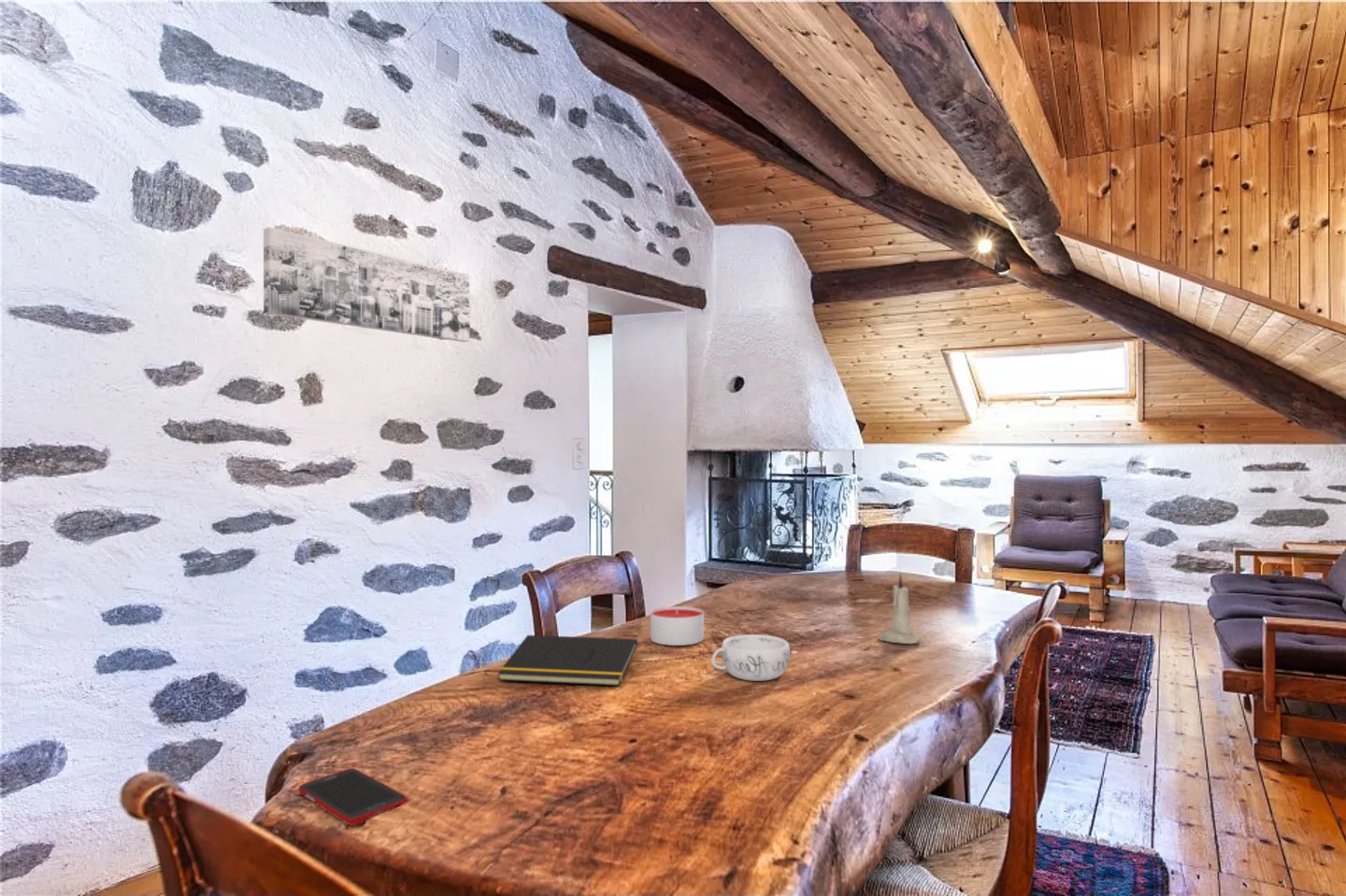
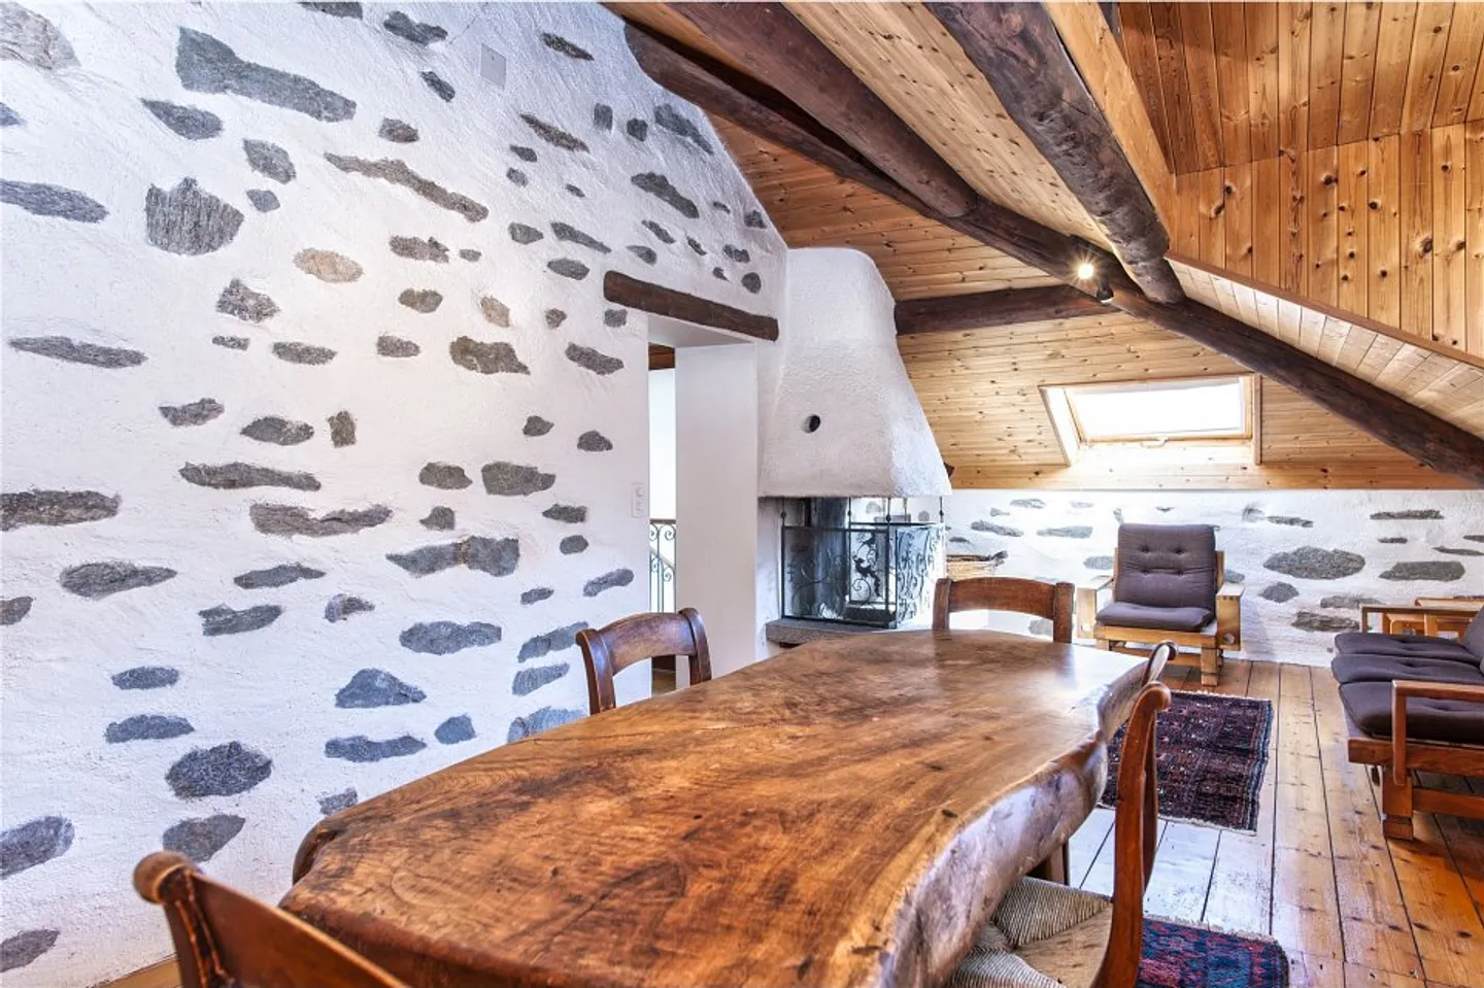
- candle (898, 606)
- notepad (570, 658)
- cell phone (351, 795)
- decorative bowl (750, 659)
- candle (677, 624)
- wall art (378, 292)
